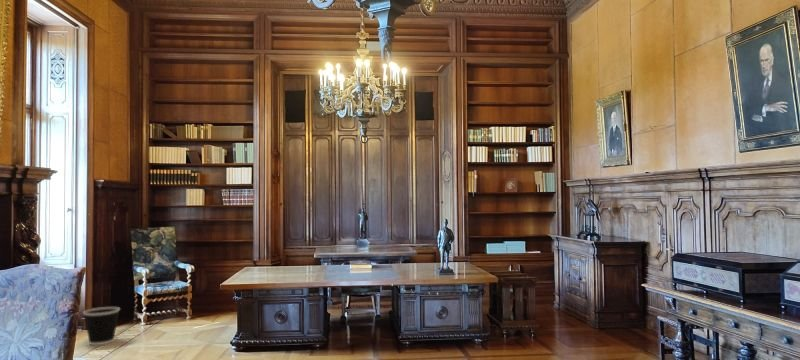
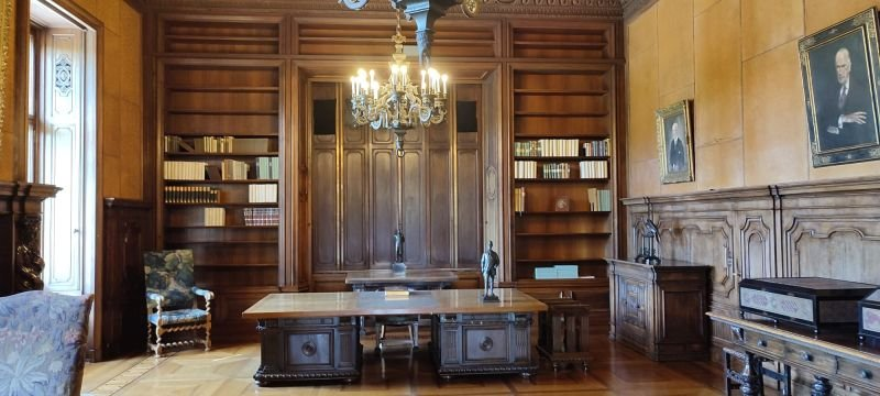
- wastebasket (101, 326)
